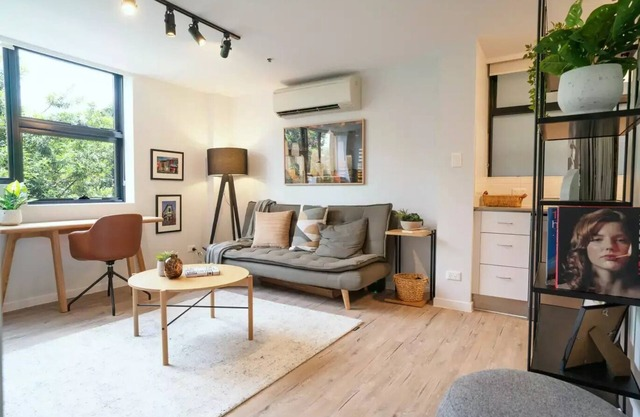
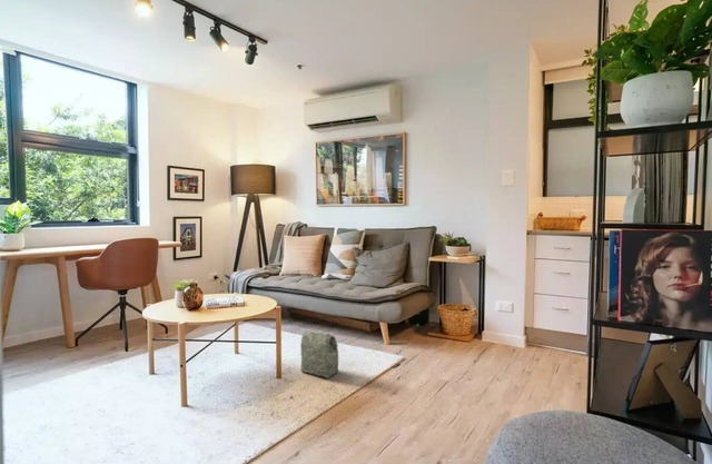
+ bag (319, 352)
